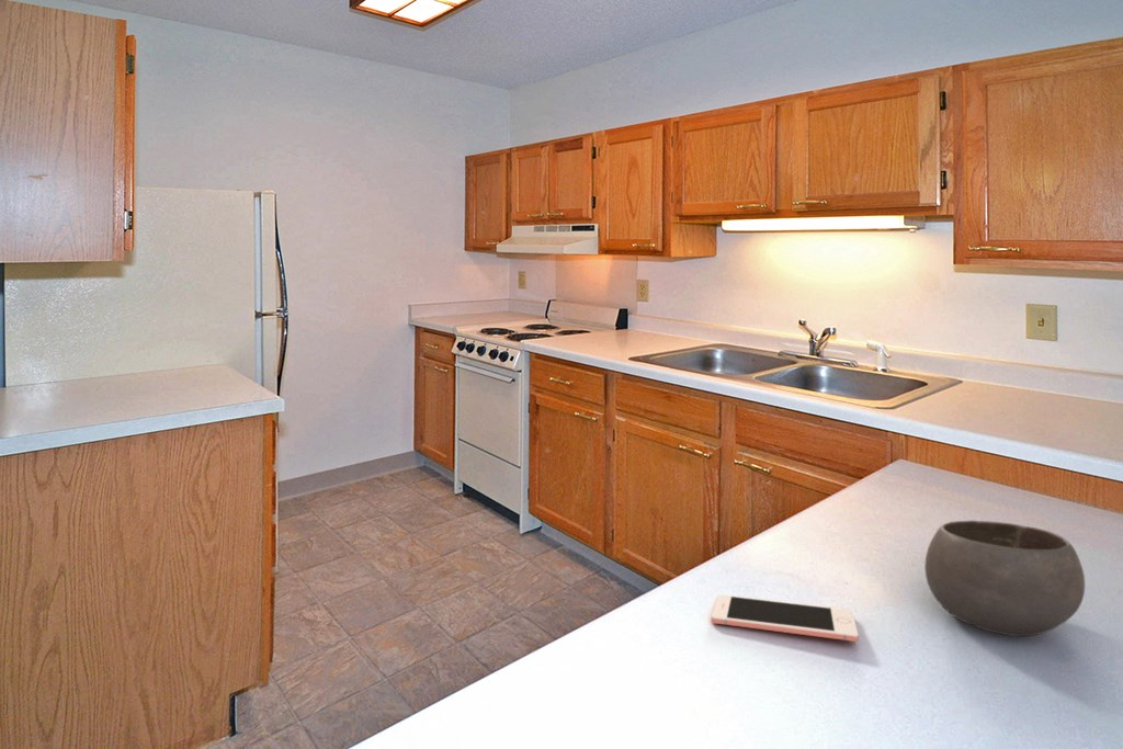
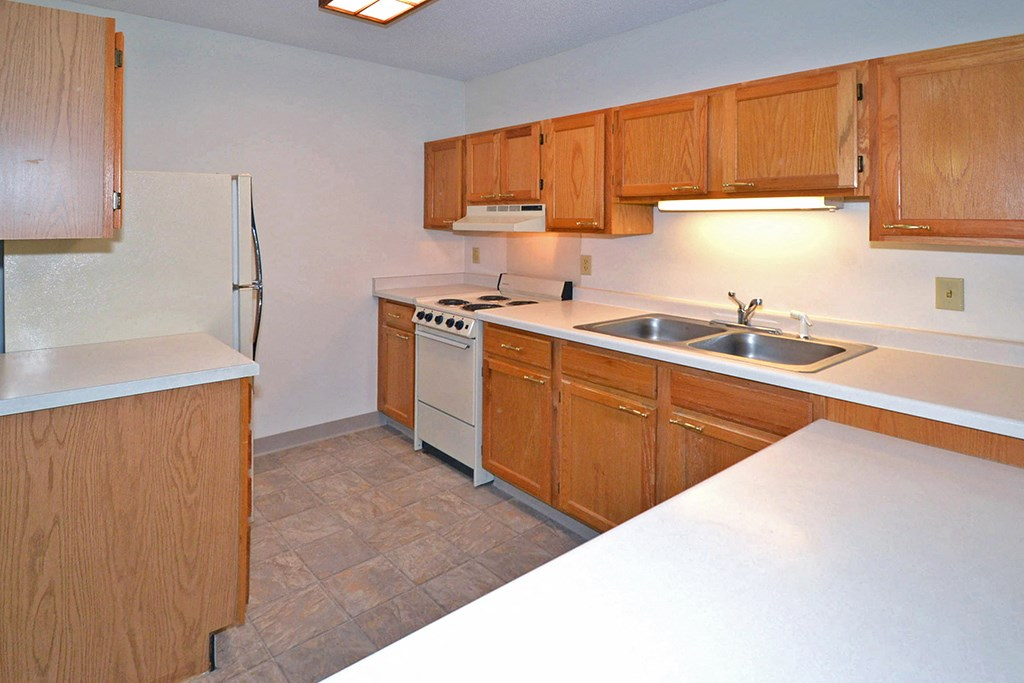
- bowl (999, 578)
- cell phone (782, 616)
